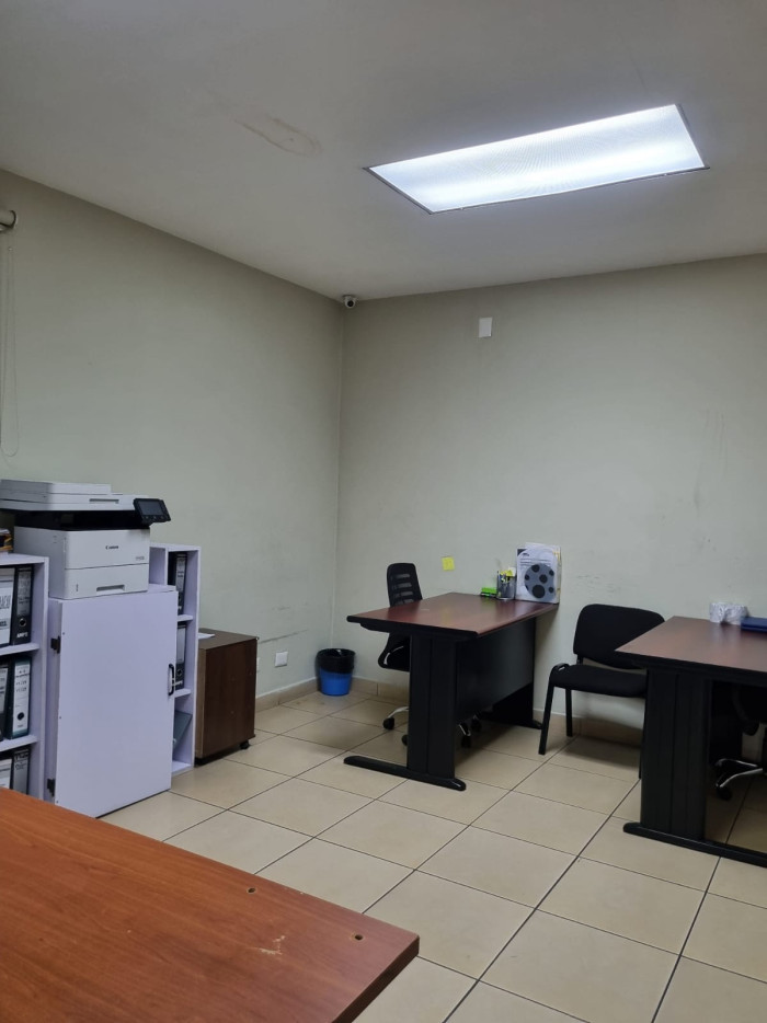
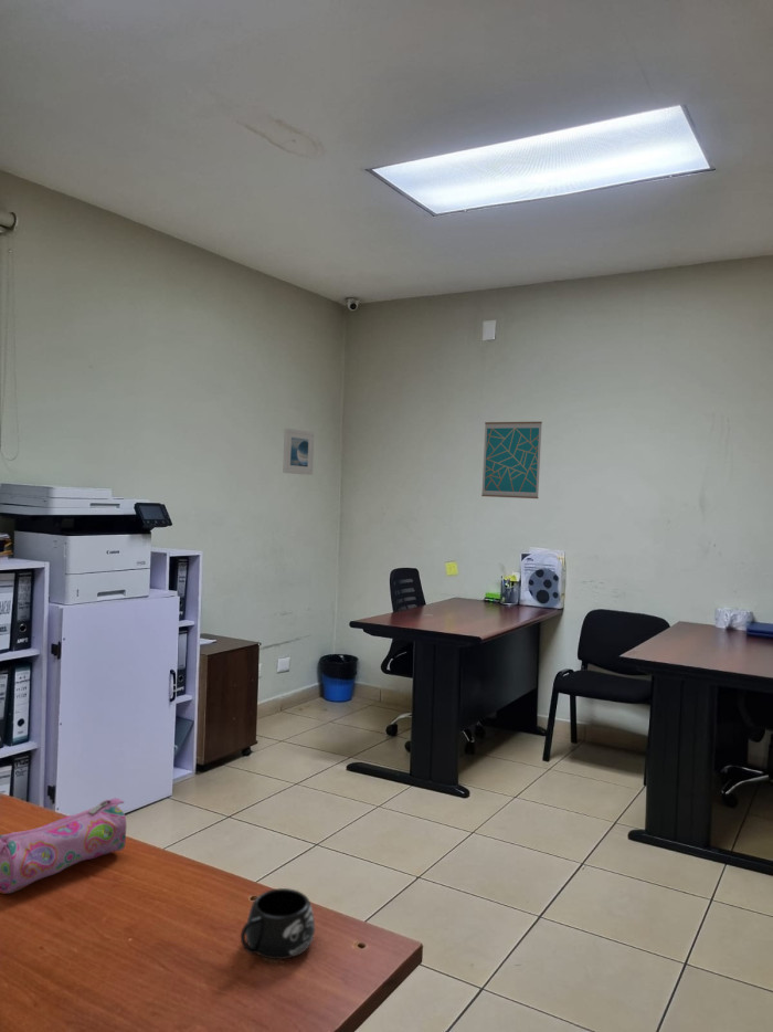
+ wall art (510, 460)
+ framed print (298, 452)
+ mug (274, 926)
+ pencil case (61, 841)
